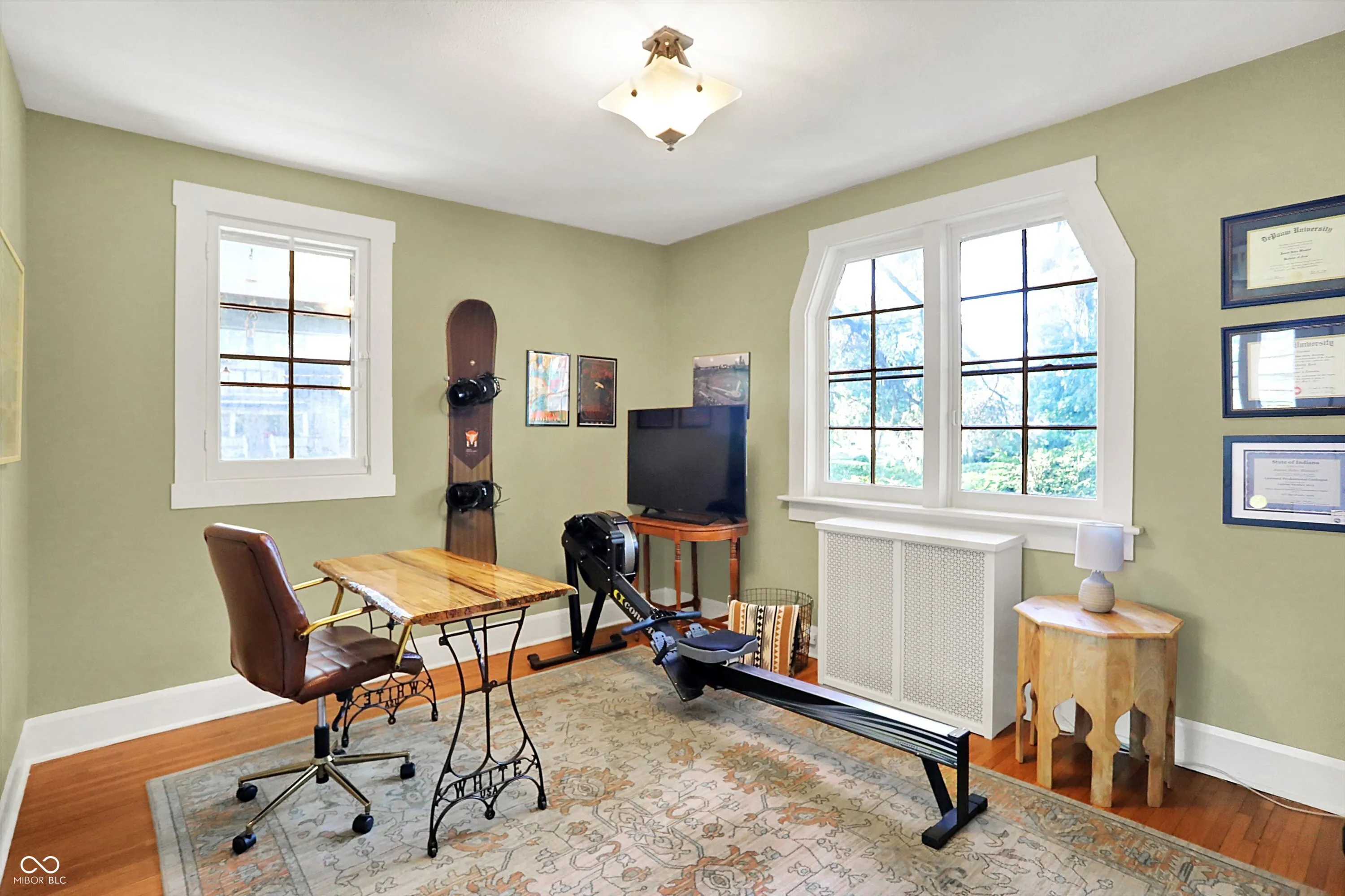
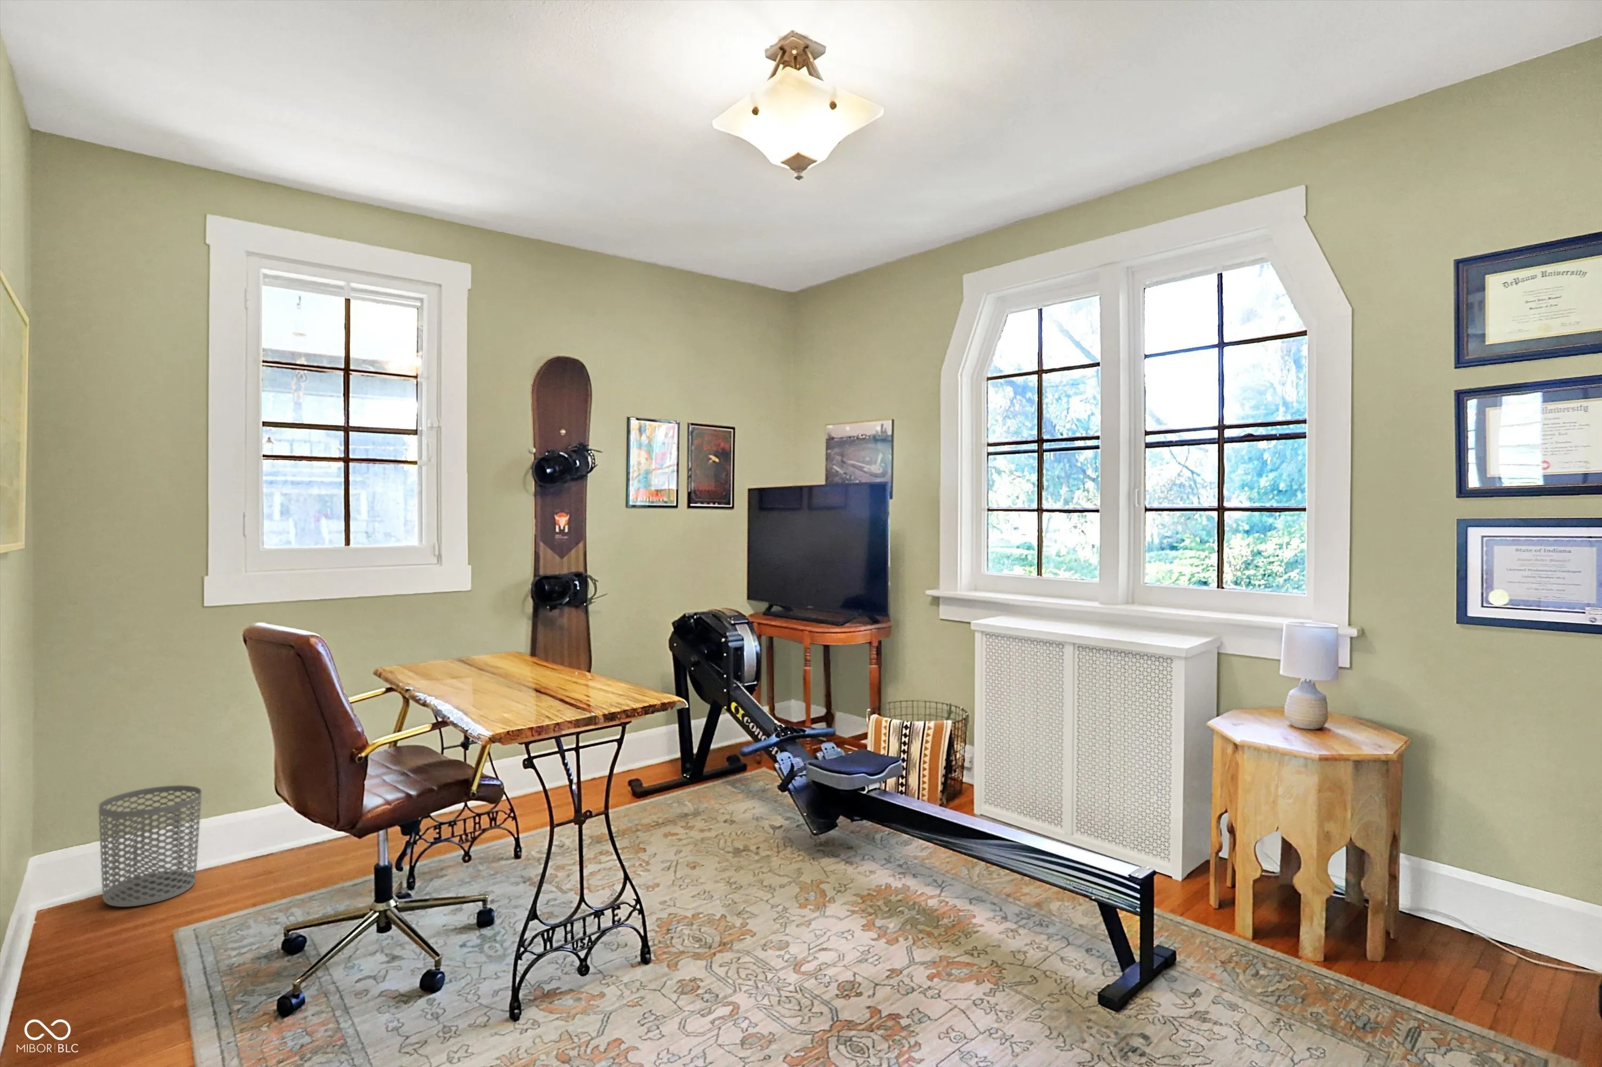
+ waste bin (150, 846)
